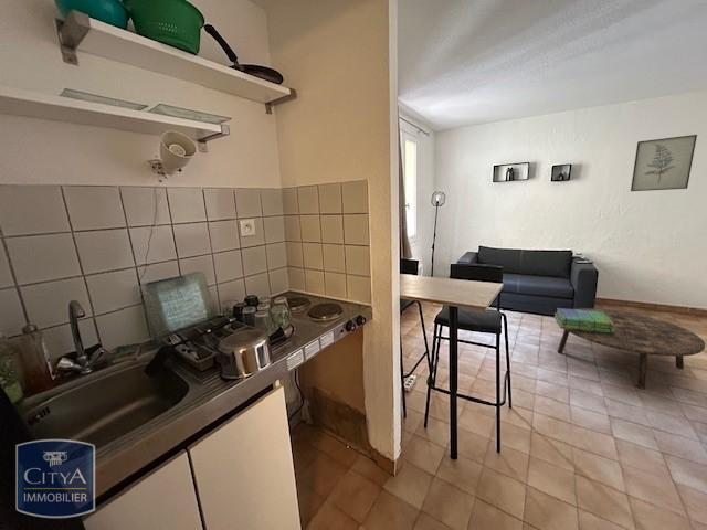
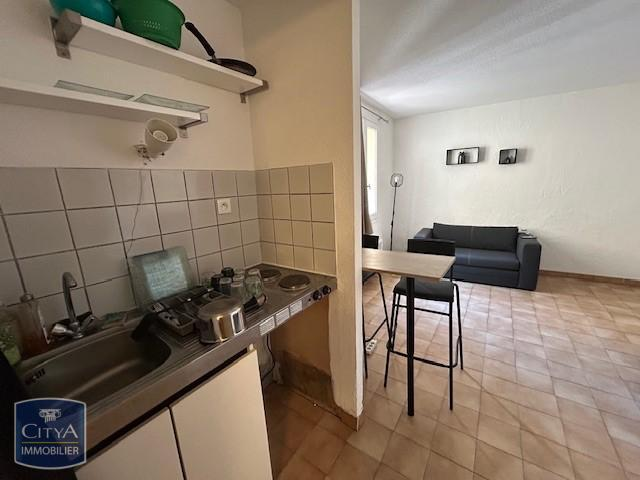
- wall art (662, 165)
- coffee table (618, 343)
- stack of books (582, 319)
